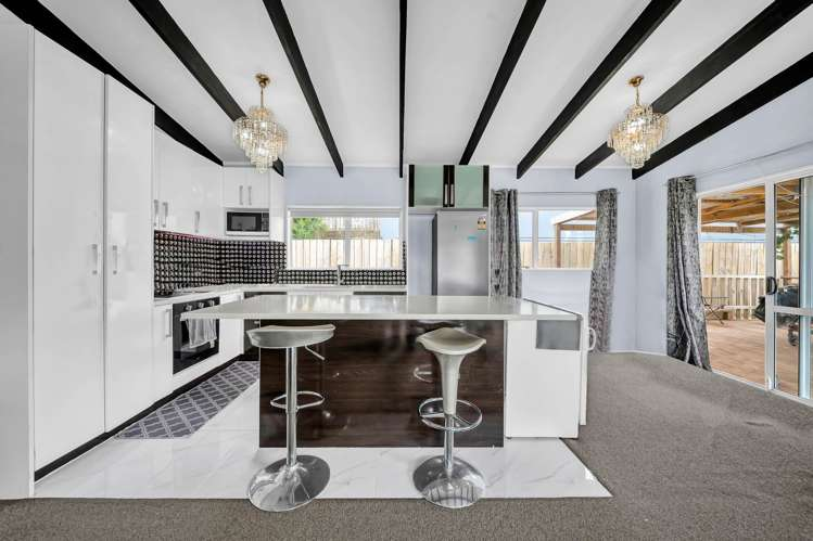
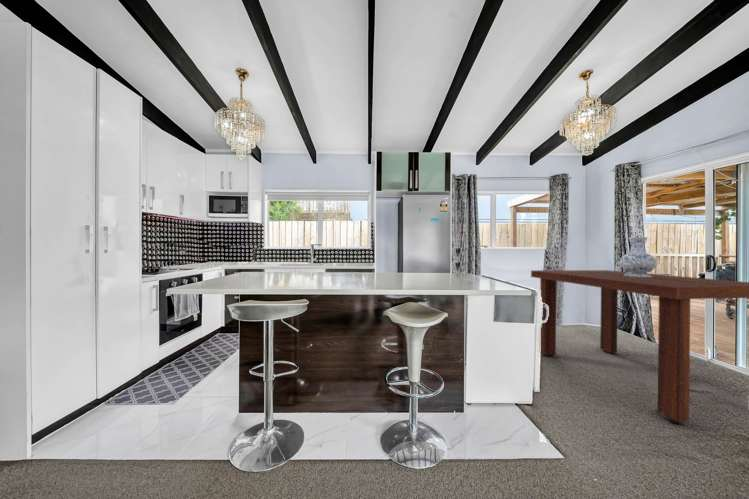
+ dining table (616, 327)
+ vase (637, 256)
